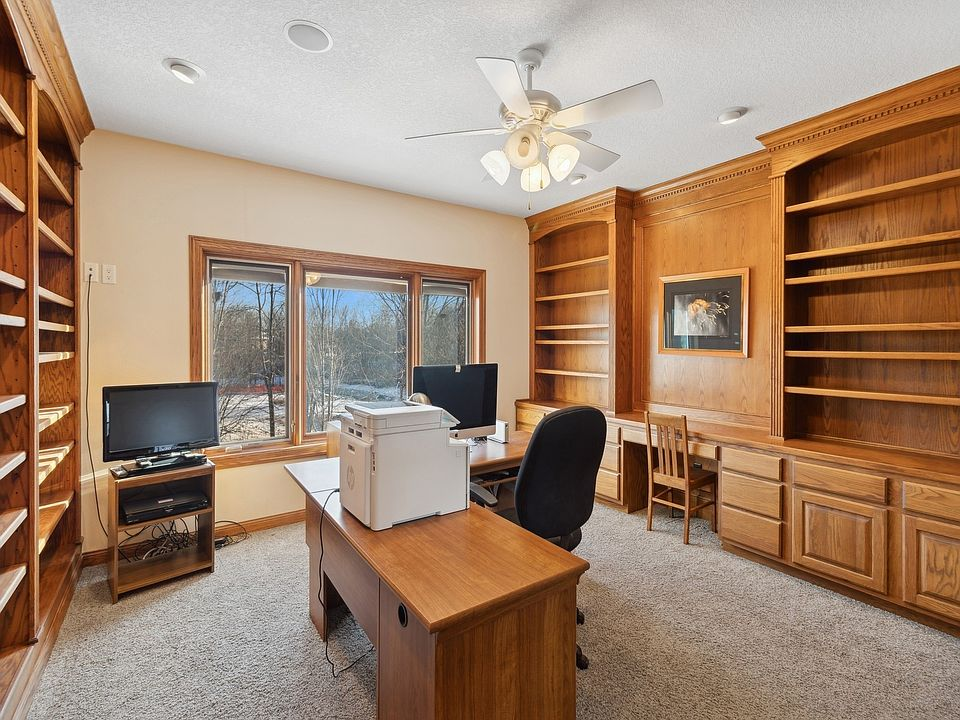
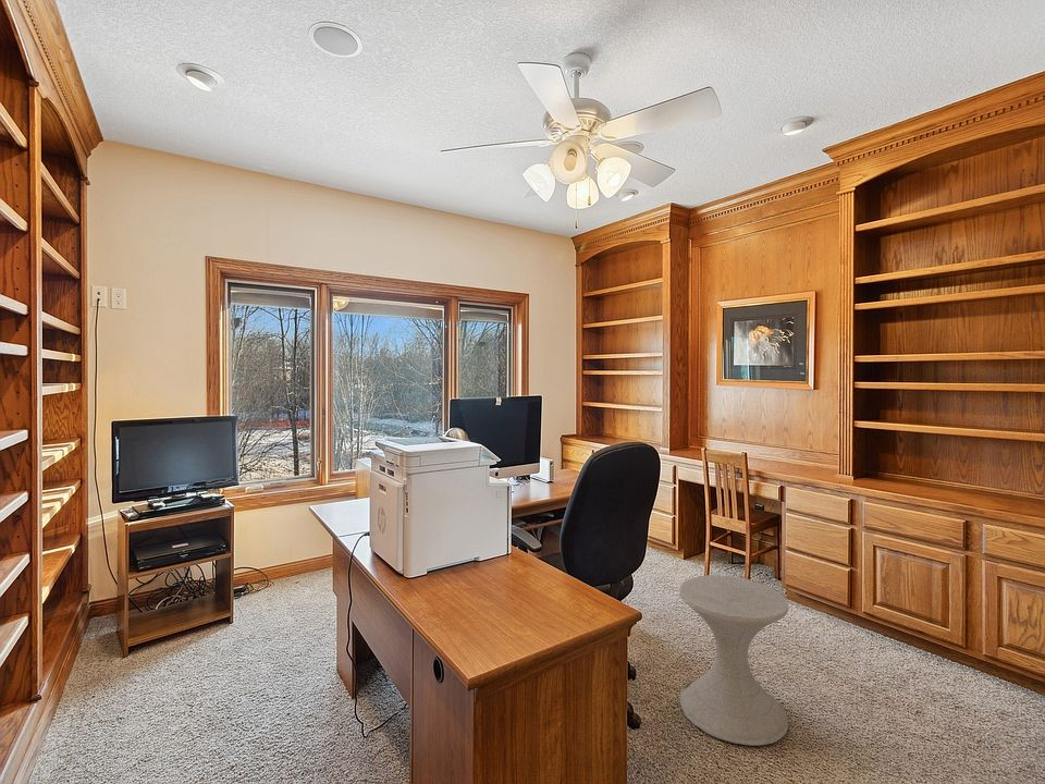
+ side table (732, 652)
